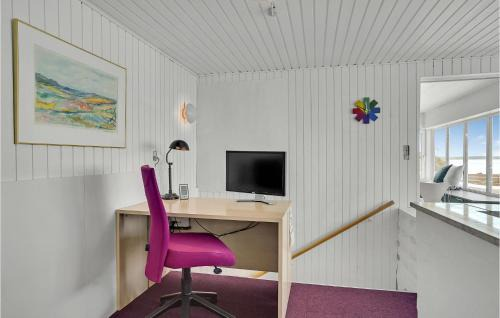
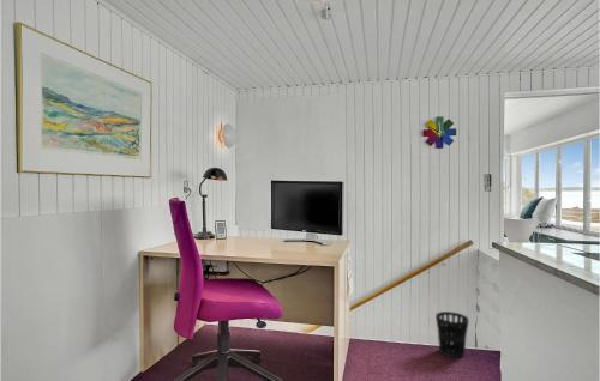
+ wastebasket (451, 334)
